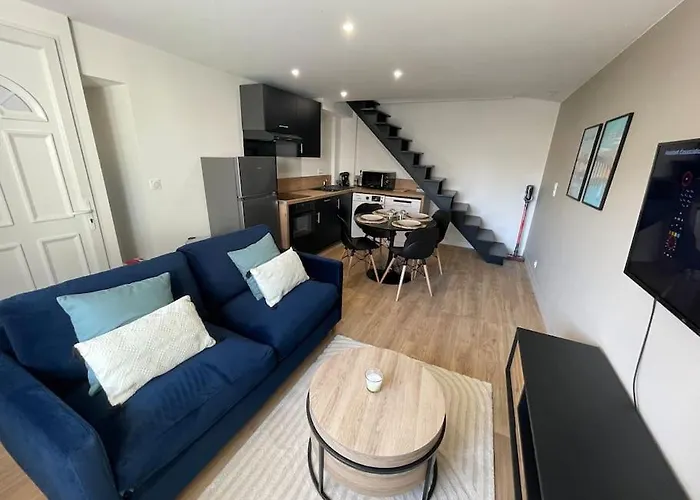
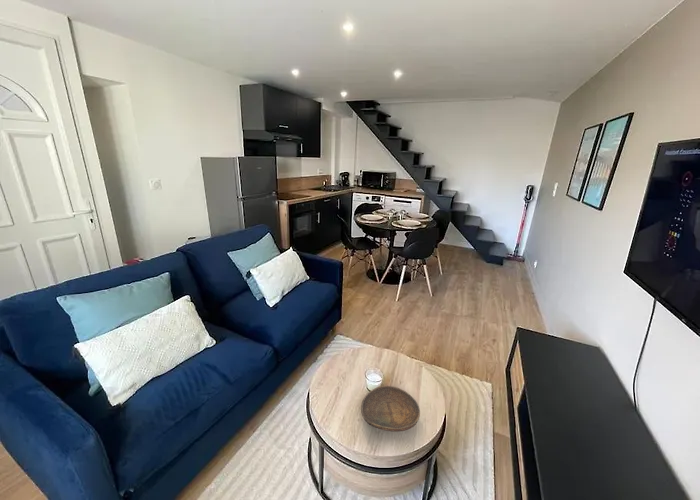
+ decorative bowl (390, 411)
